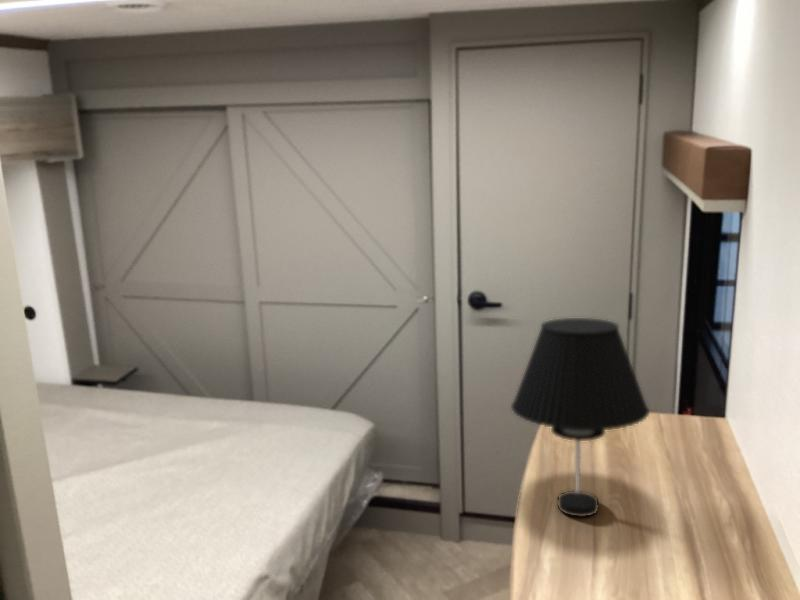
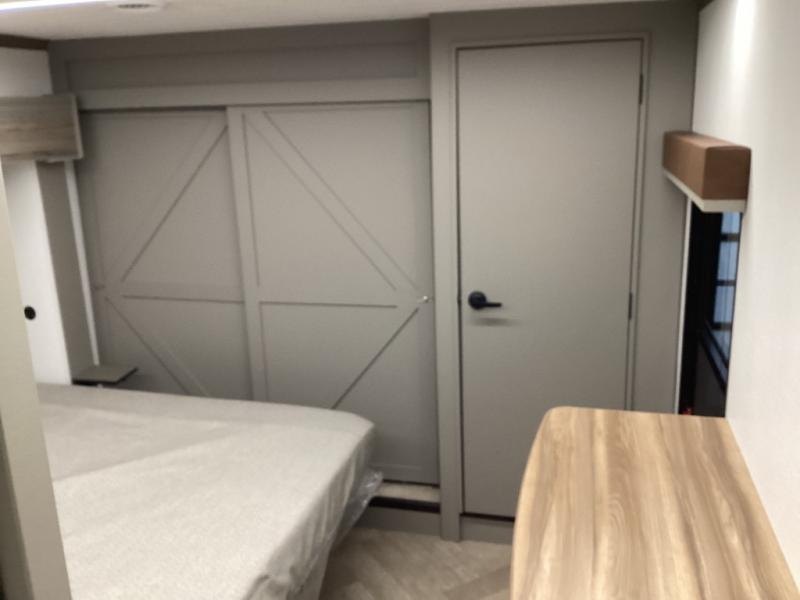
- table lamp (578, 418)
